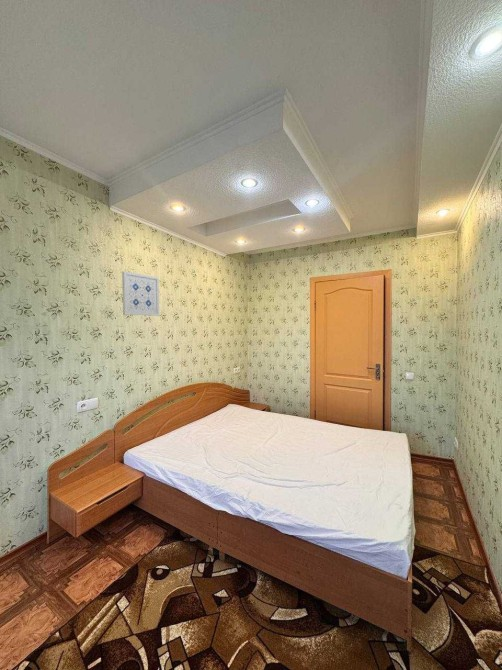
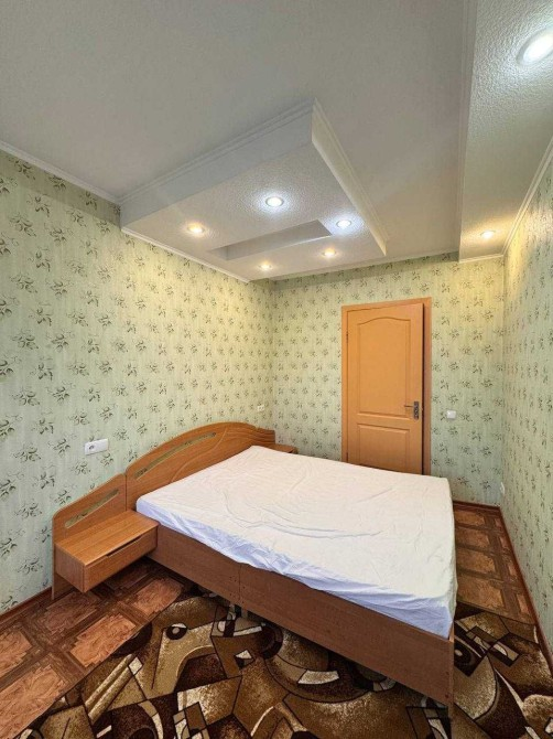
- wall art (141, 295)
